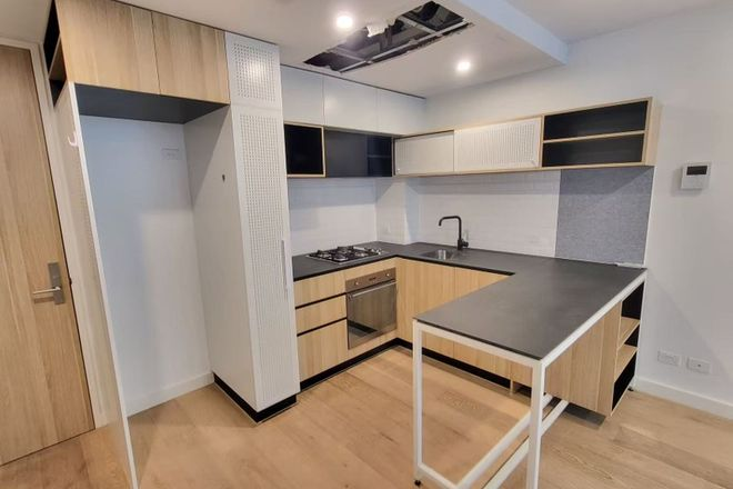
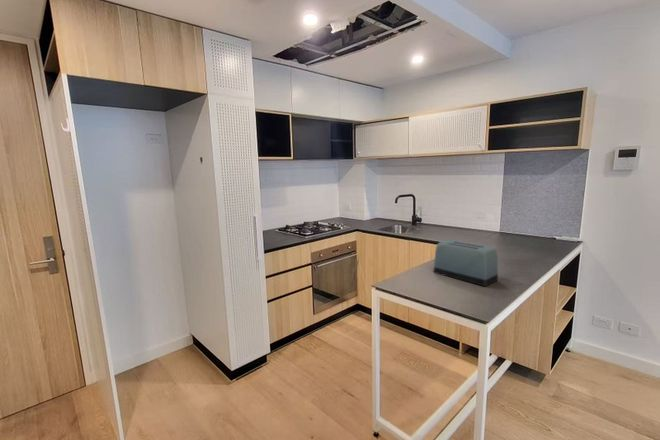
+ toaster (464, 260)
